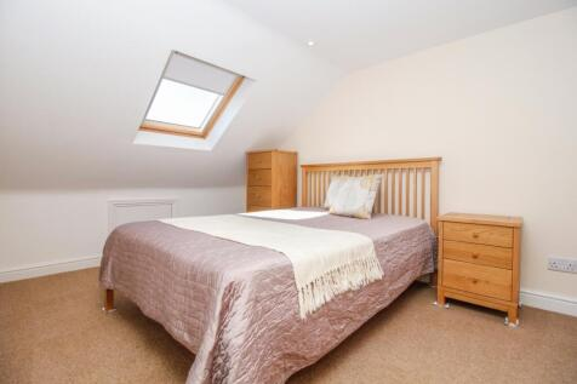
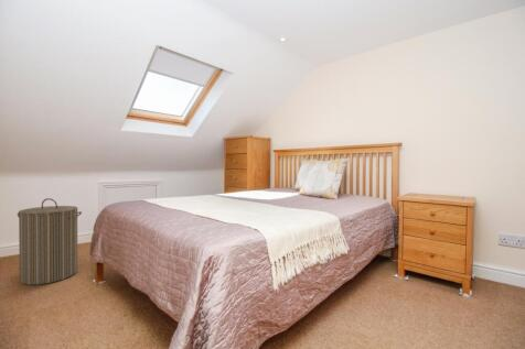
+ laundry hamper (50, 237)
